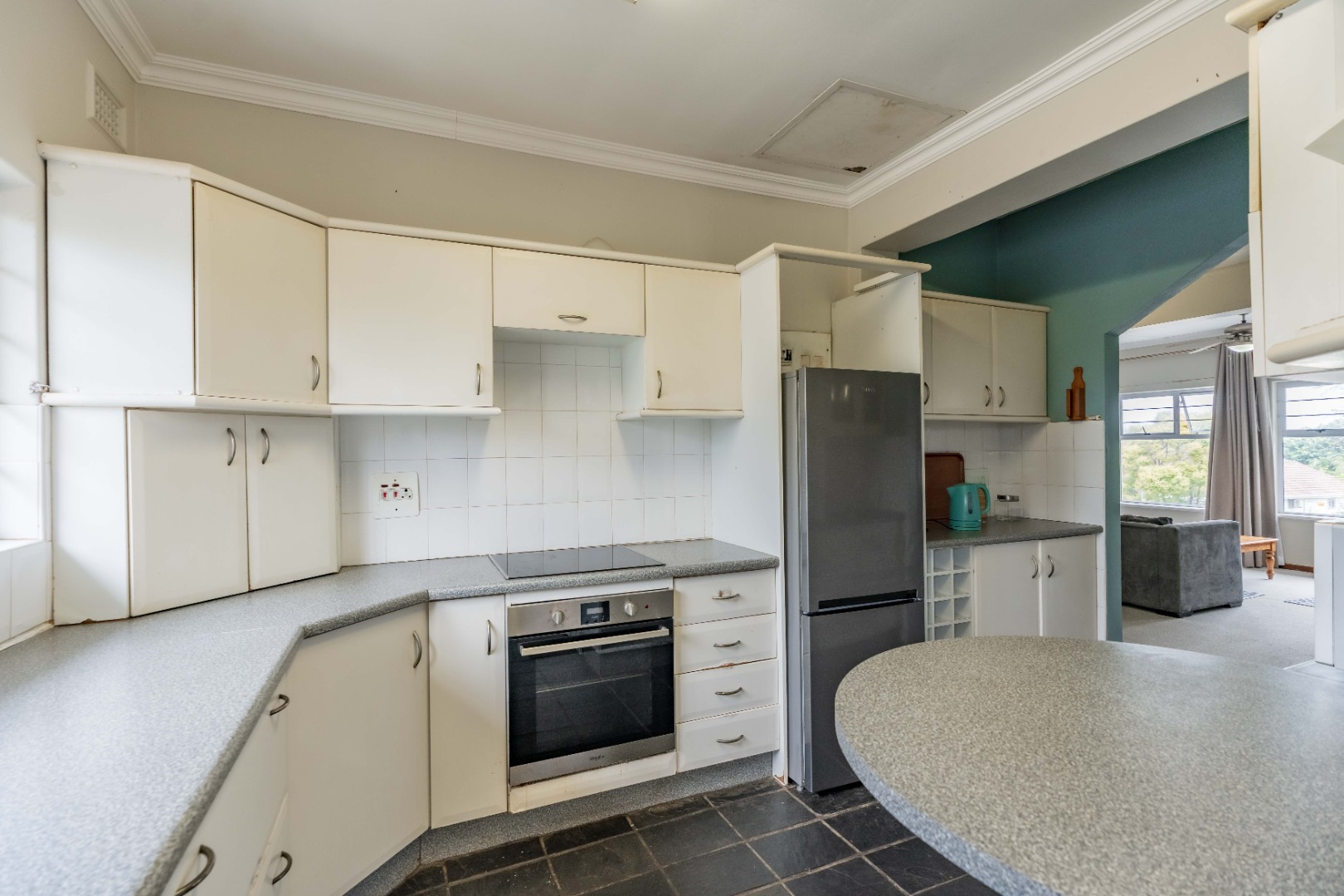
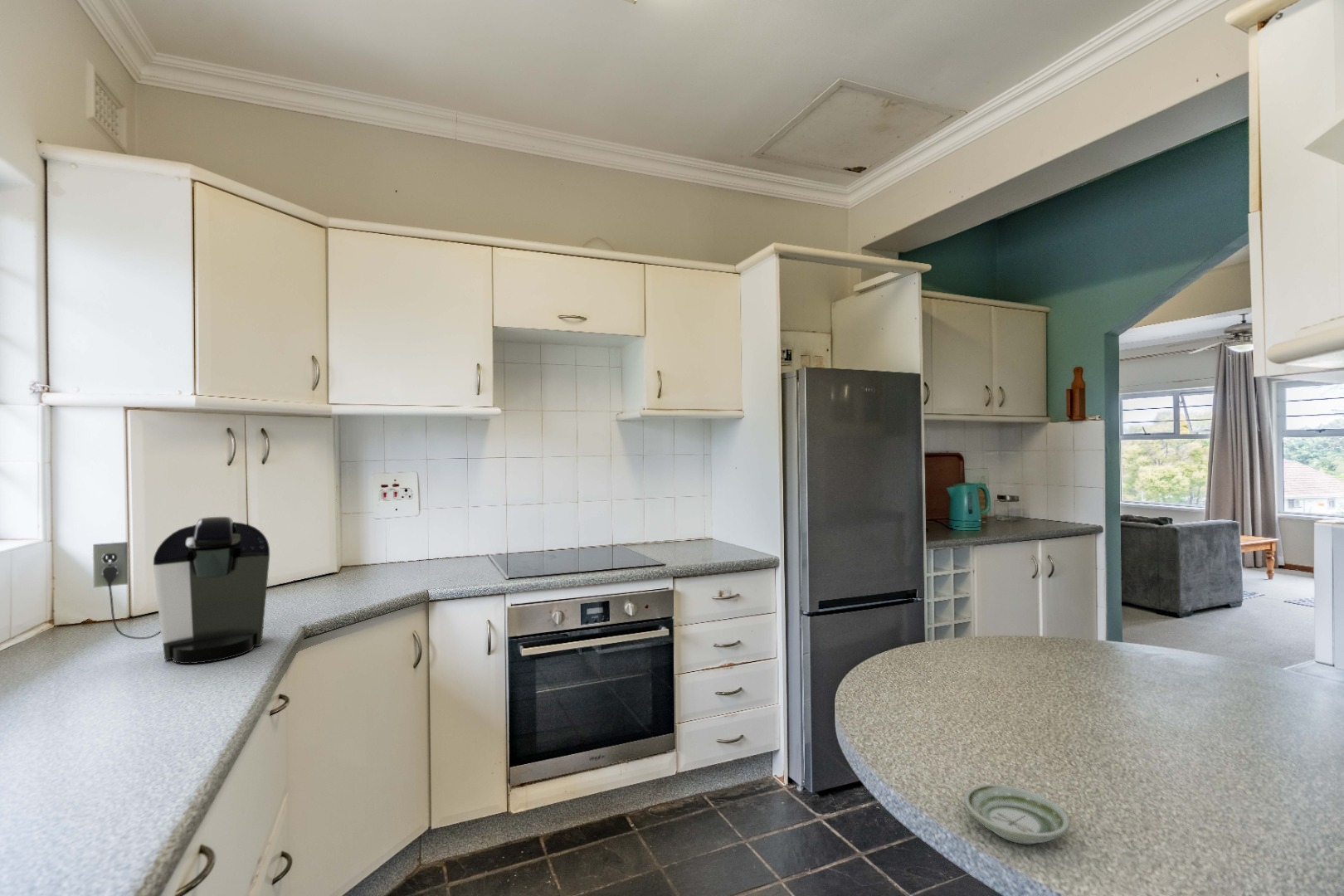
+ coffee maker (182, 586)
+ saucer (1015, 818)
